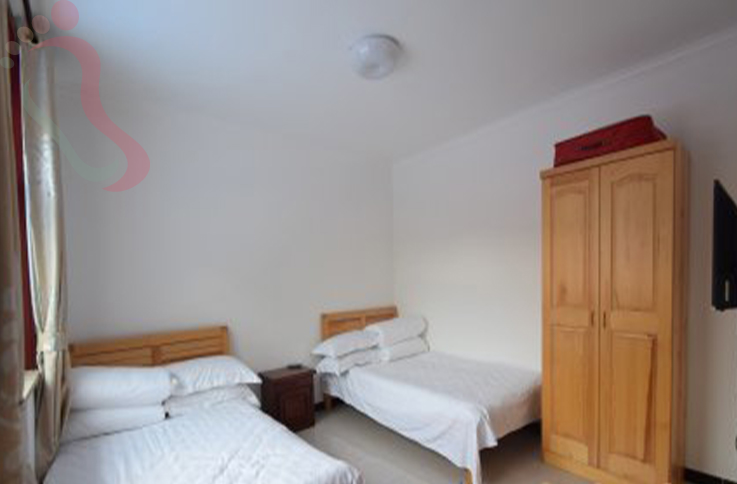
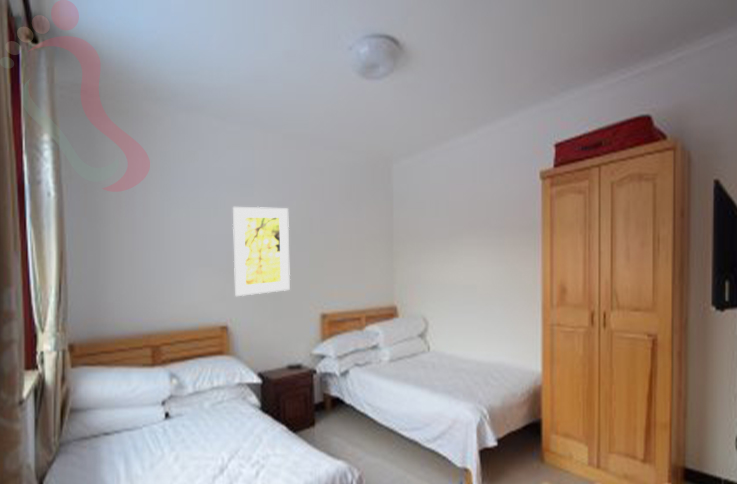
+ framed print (262, 250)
